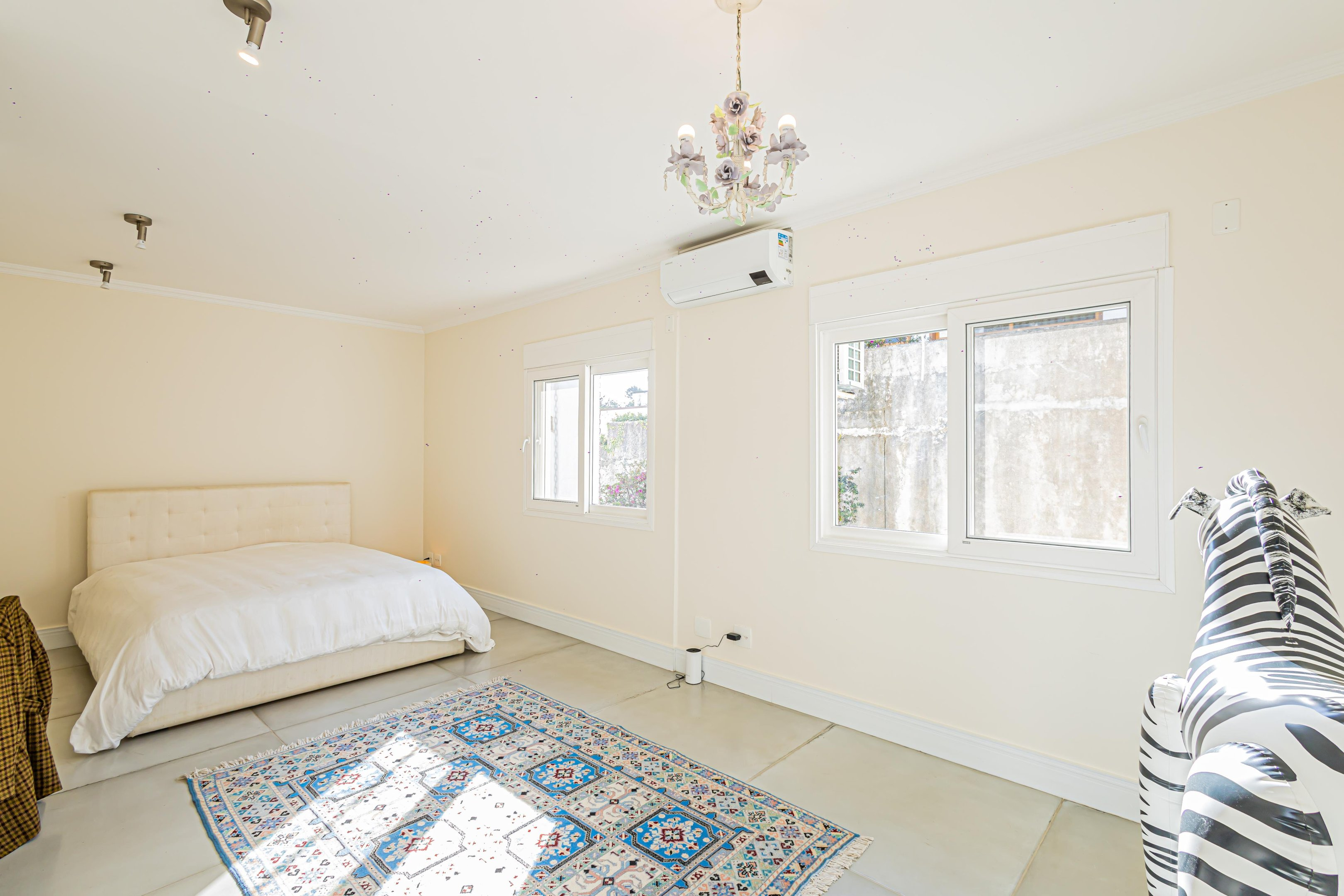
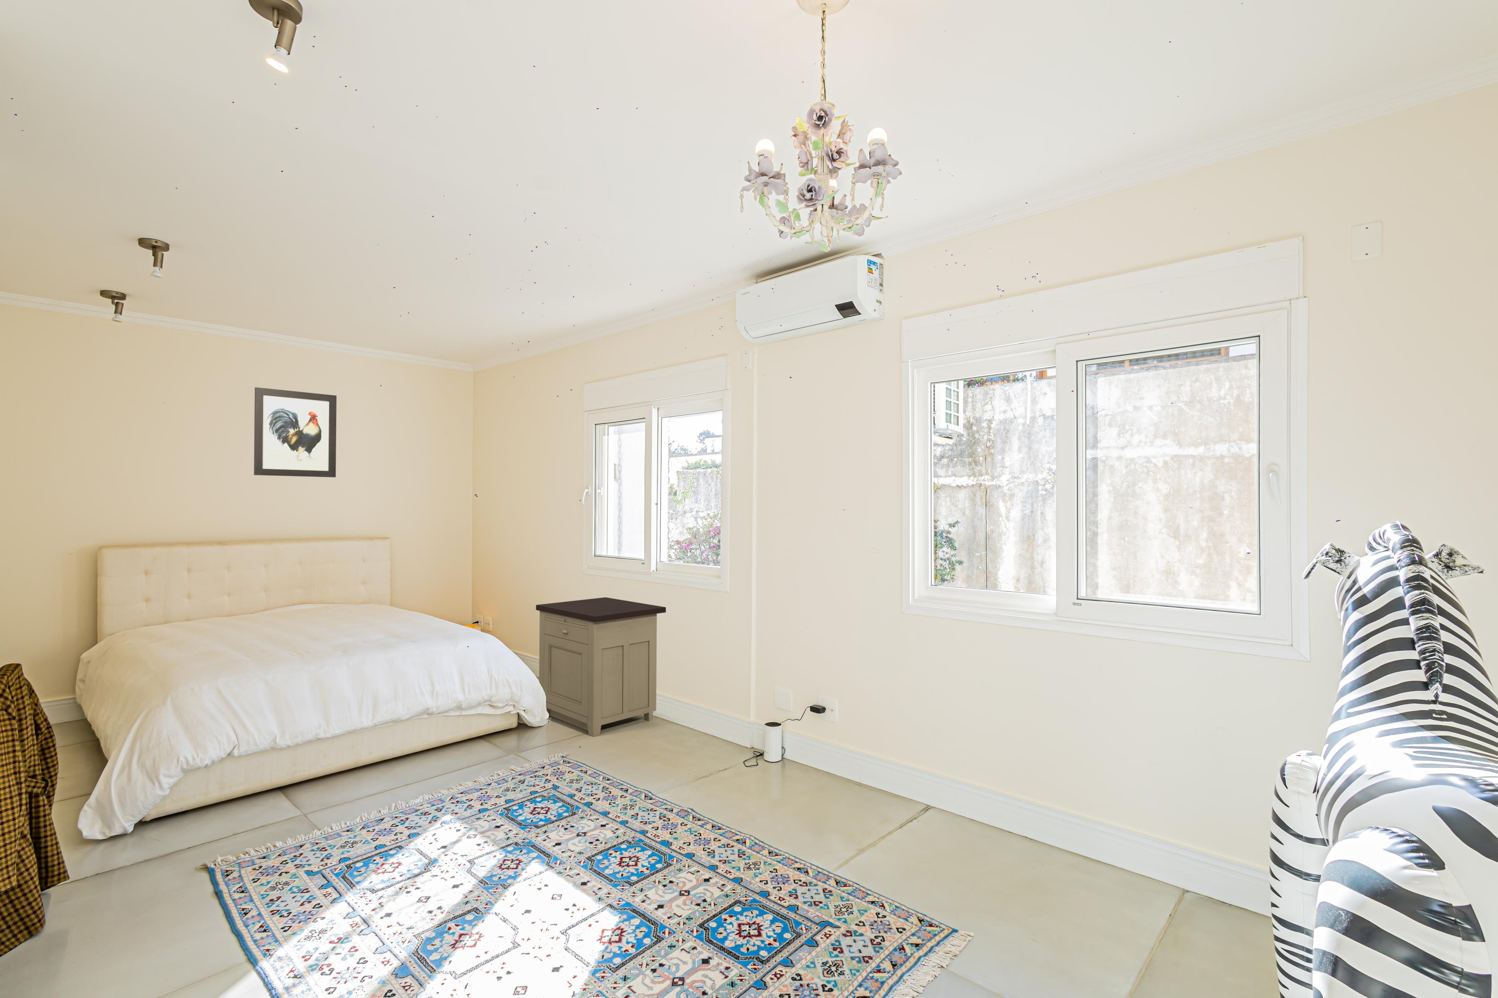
+ nightstand (600, 662)
+ wall art (296, 434)
